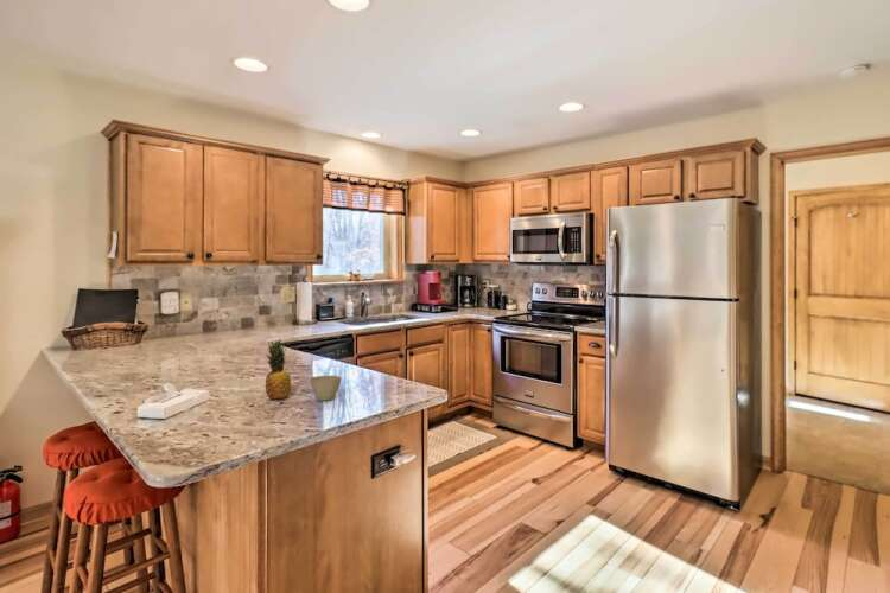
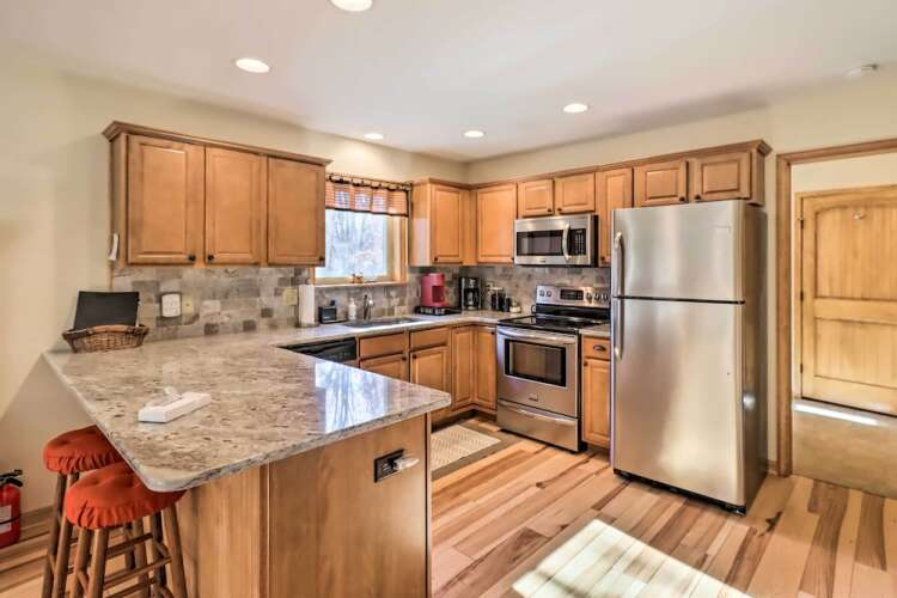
- fruit (278, 368)
- flower pot (325, 388)
